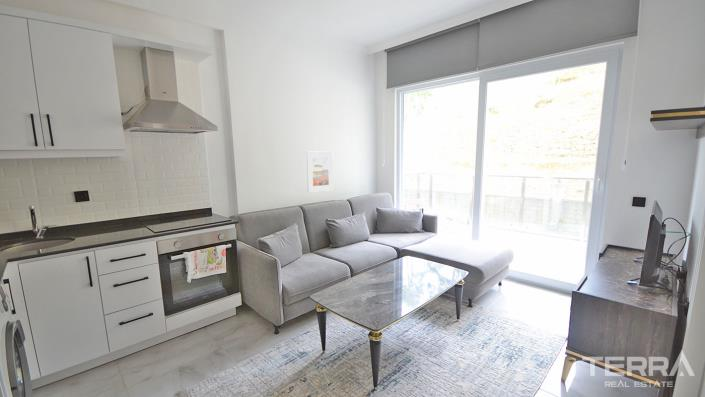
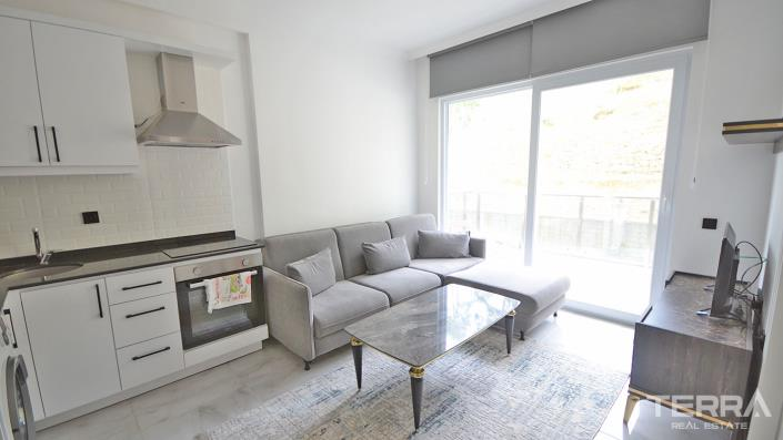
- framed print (320, 171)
